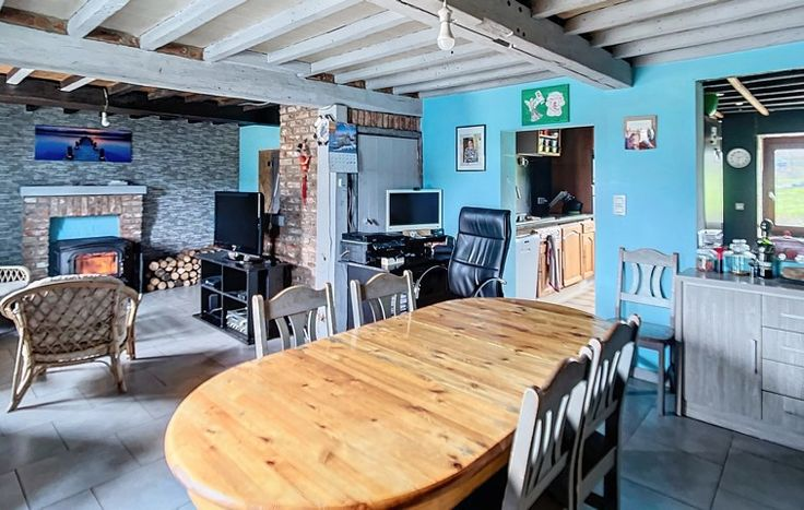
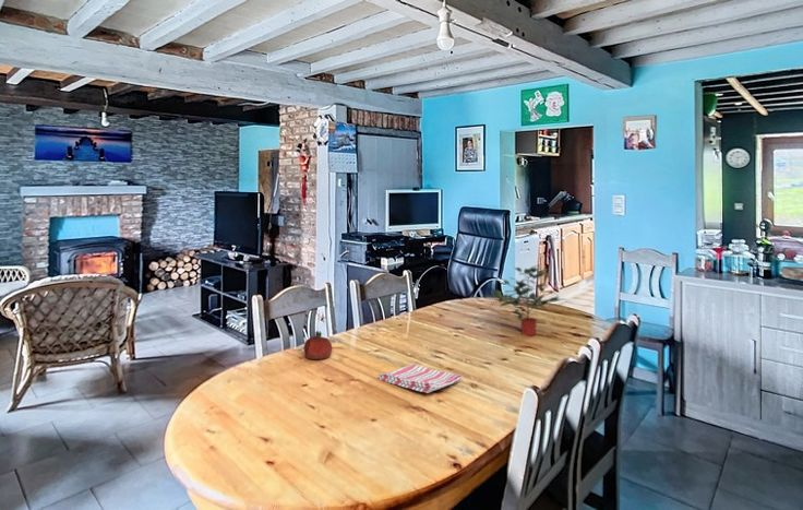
+ dish towel (419, 376)
+ fruit (317, 344)
+ potted plant (525, 301)
